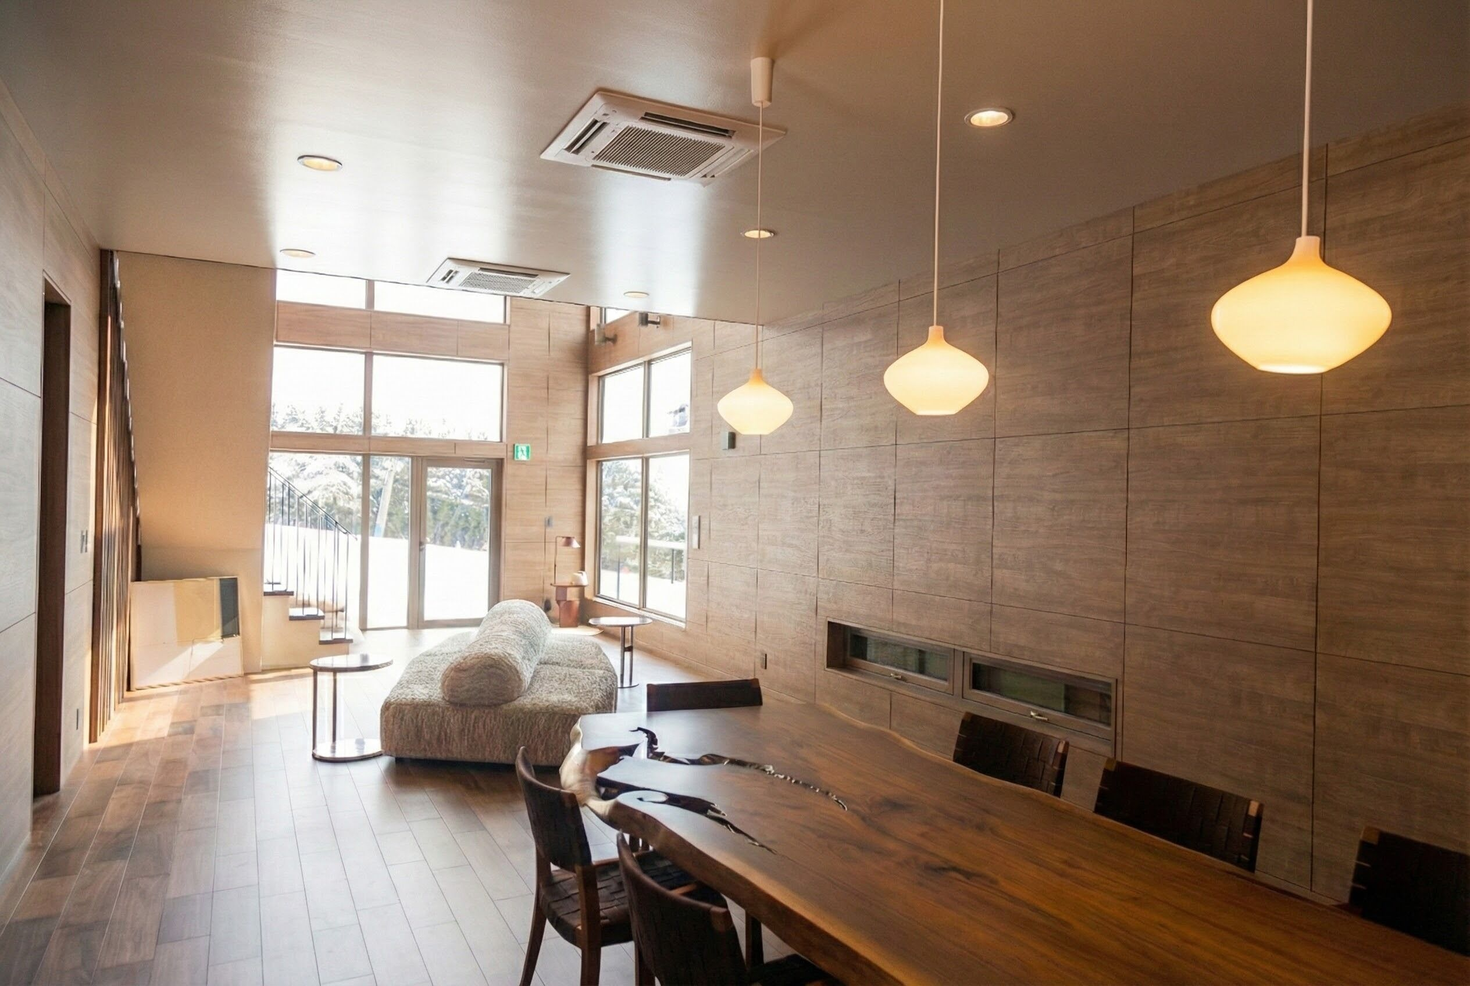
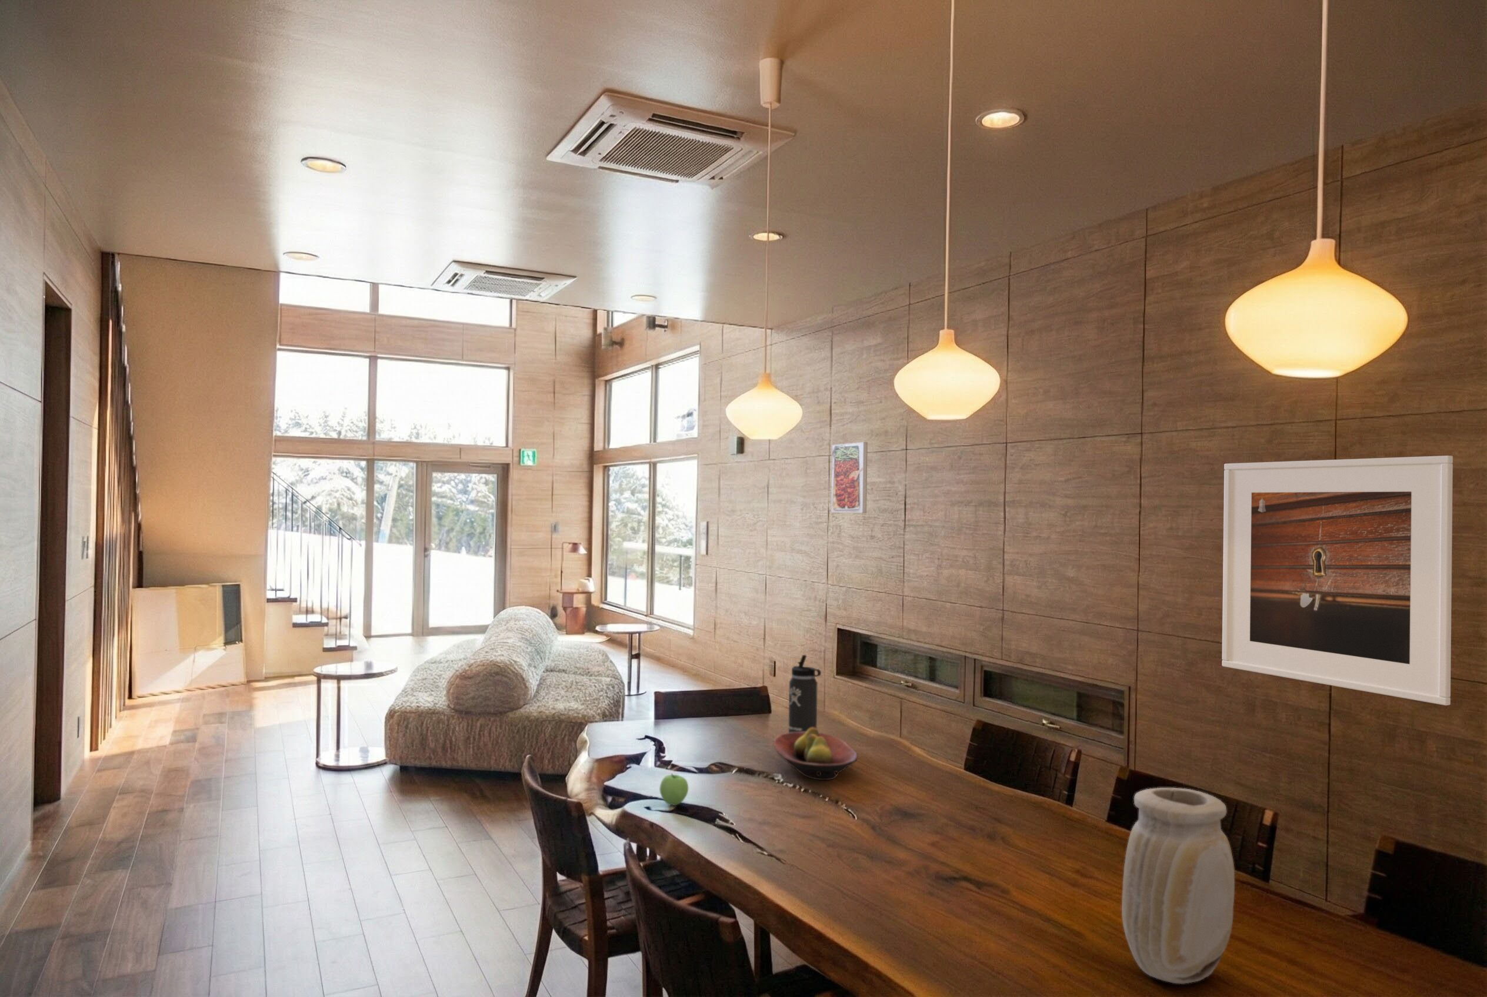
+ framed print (848, 478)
+ fruit bowl (814, 750)
+ vase (1179, 884)
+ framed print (1326, 572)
+ thermos bottle (805, 697)
+ apple (673, 788)
